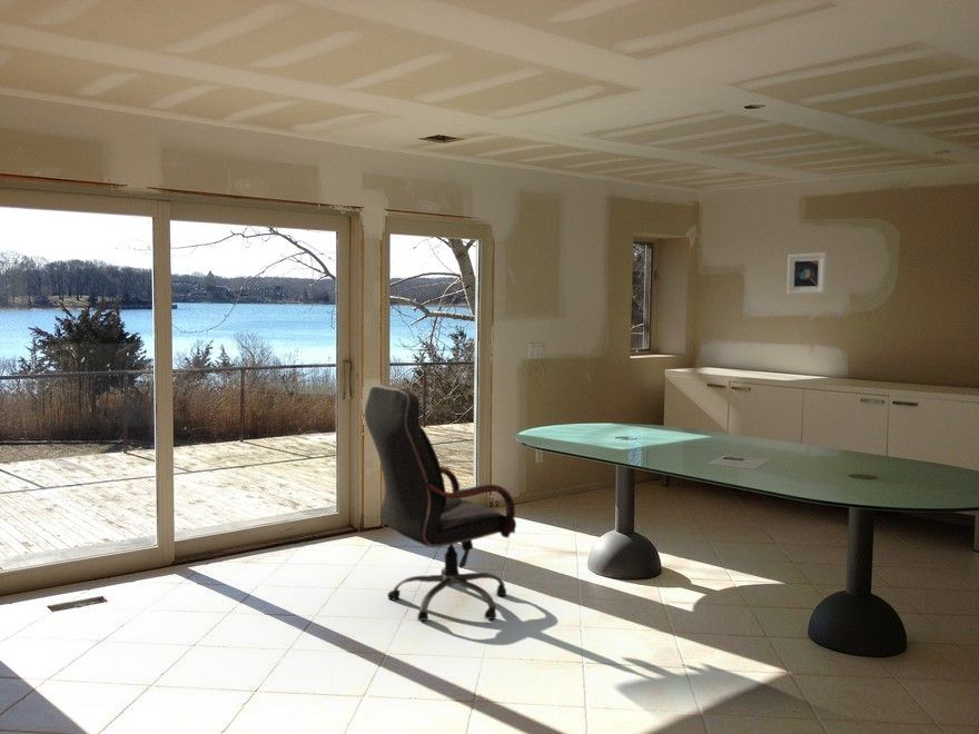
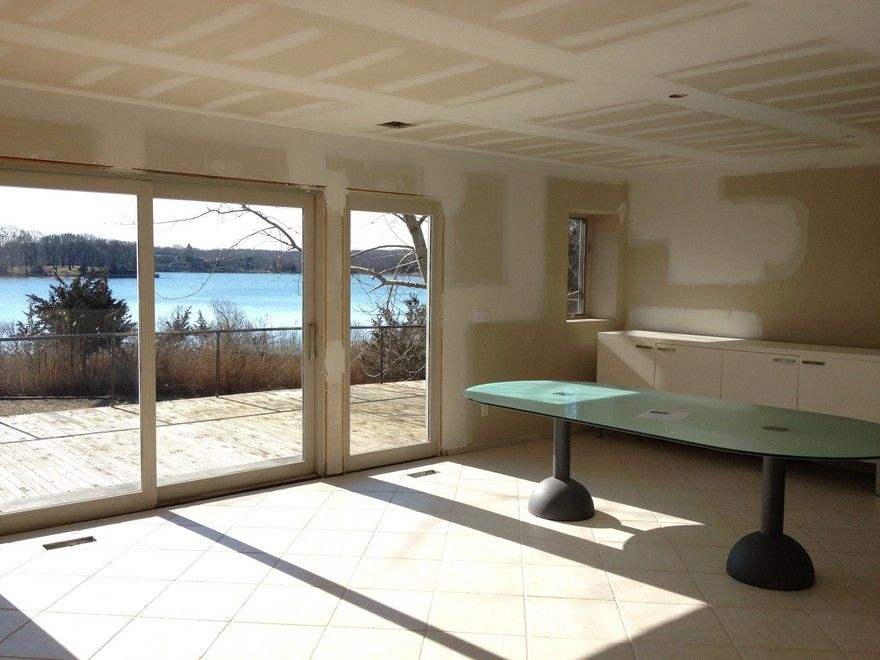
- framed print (805, 274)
- office chair (443, 494)
